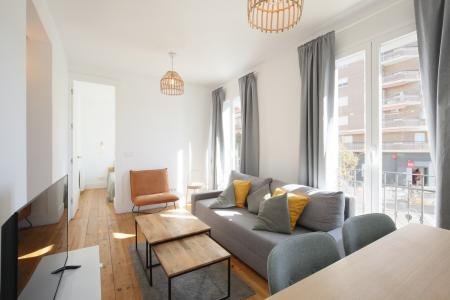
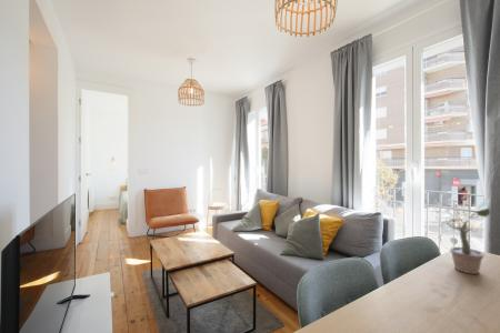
+ potted plant (462, 232)
